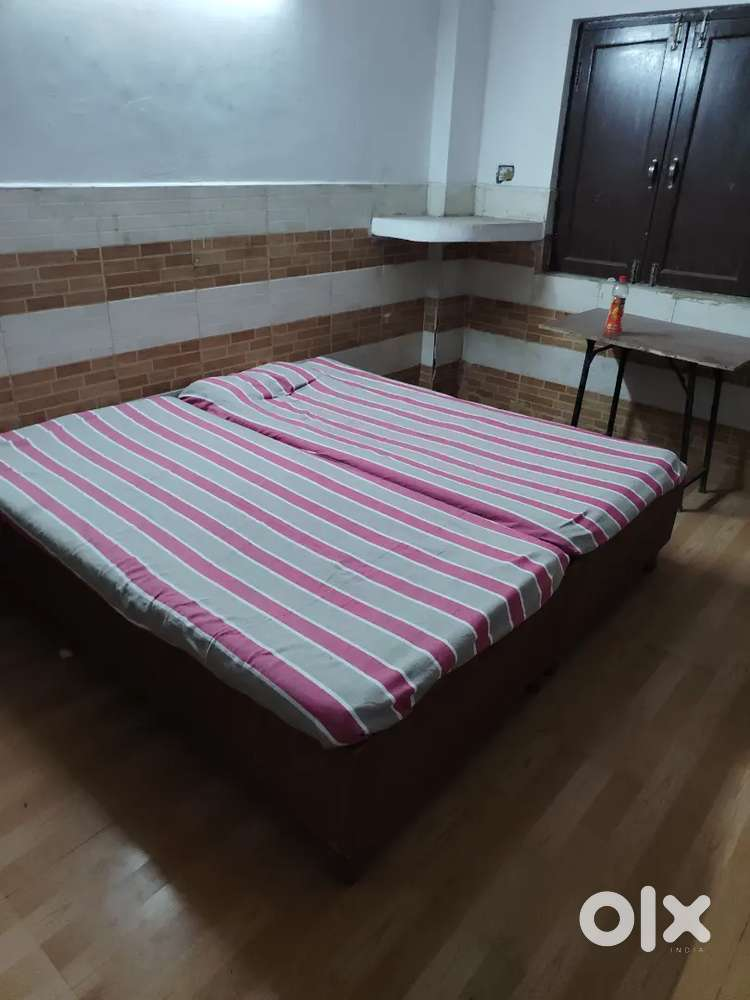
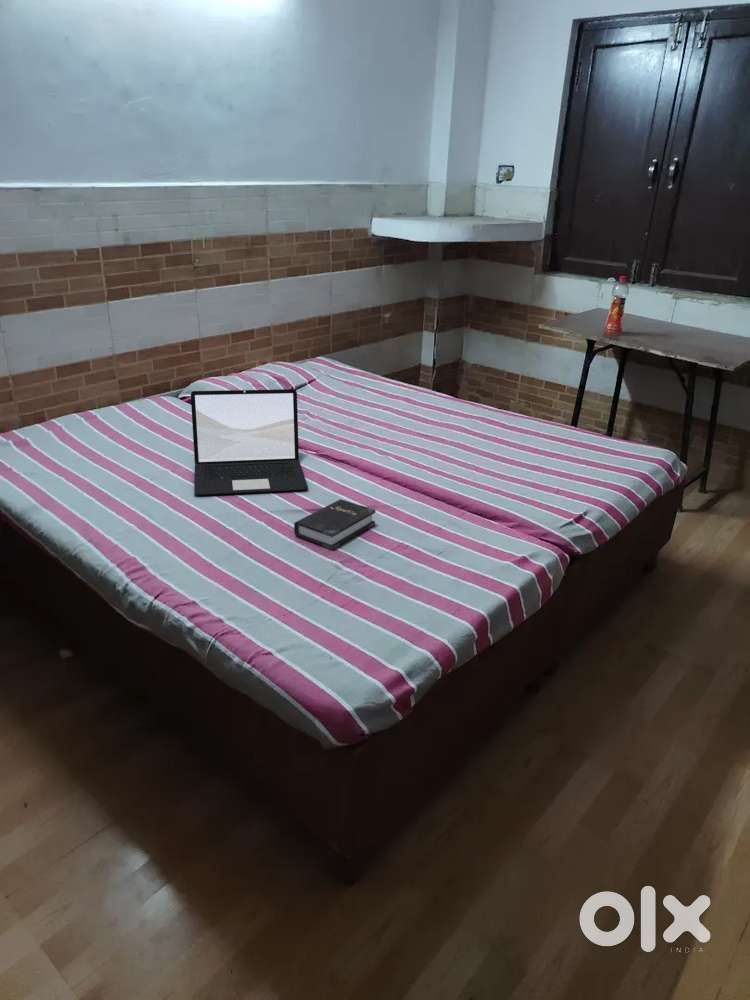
+ laptop (248, 439)
+ hardback book (335, 522)
